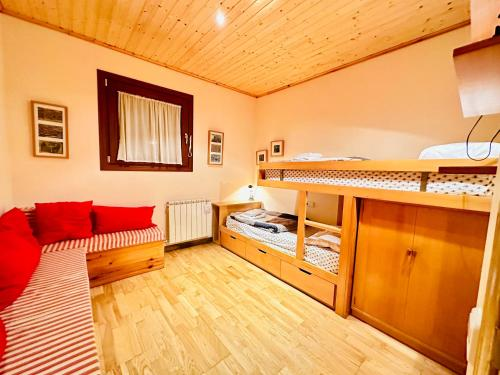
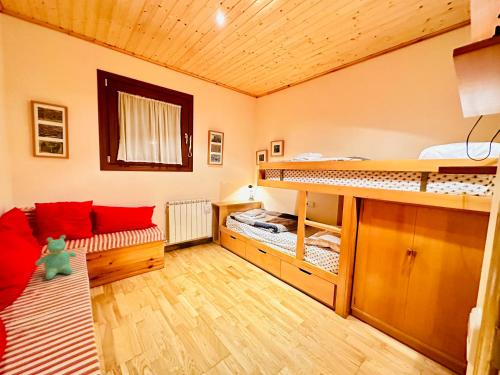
+ teddy bear (57, 255)
